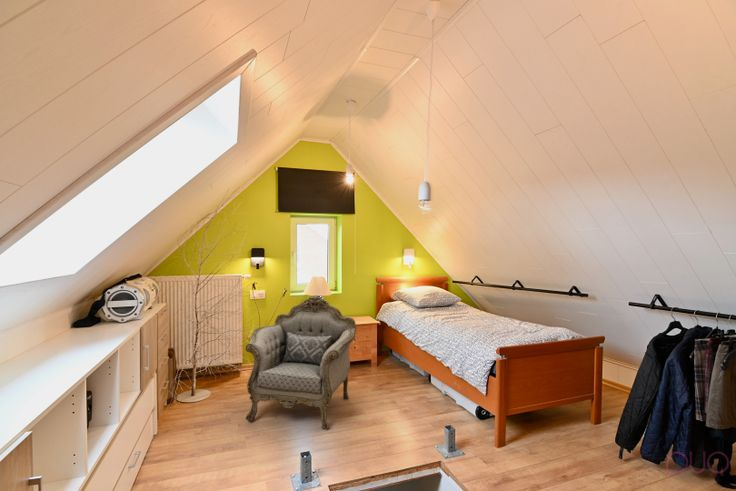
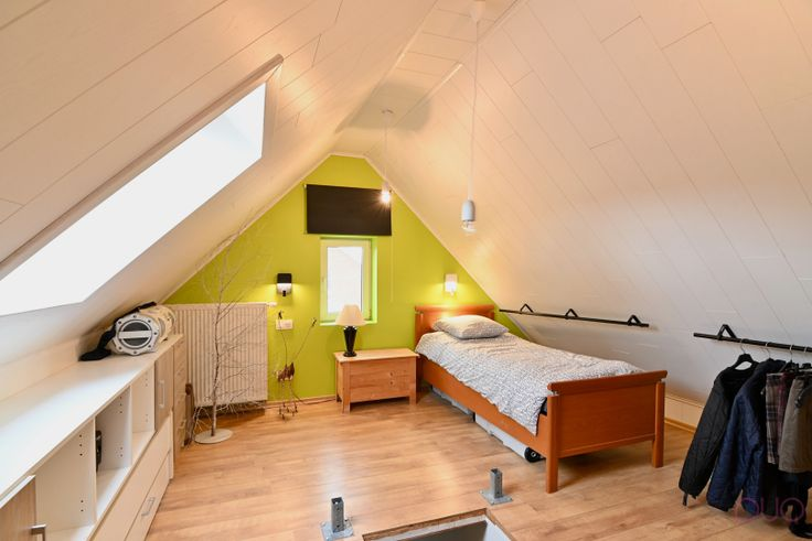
- armchair (302, 354)
